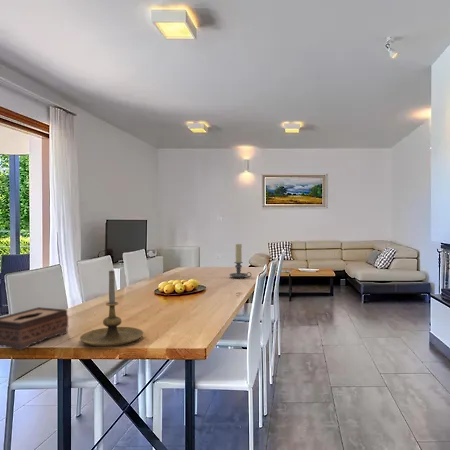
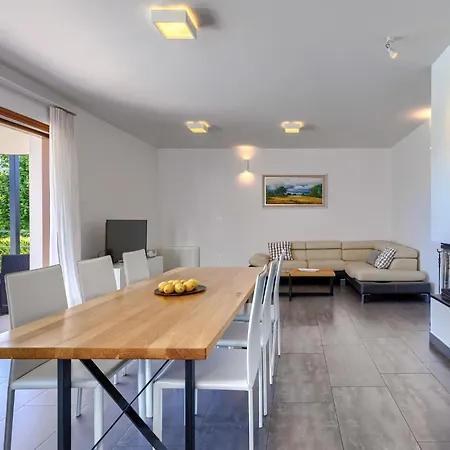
- tissue box (30, 326)
- candle holder (240, 260)
- candle holder (112, 304)
